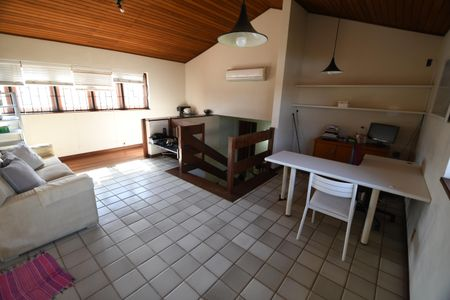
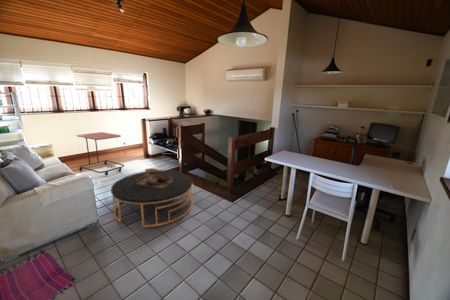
+ coffee table (154, 187)
+ side table (97, 153)
